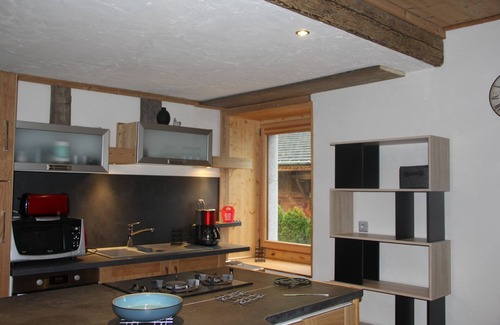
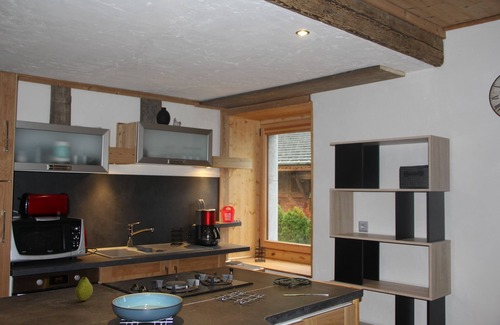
+ fruit (83, 288)
